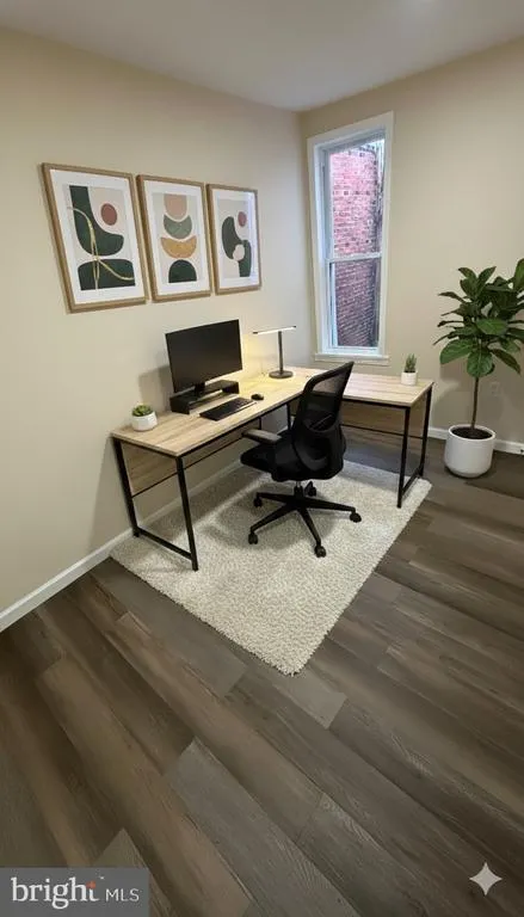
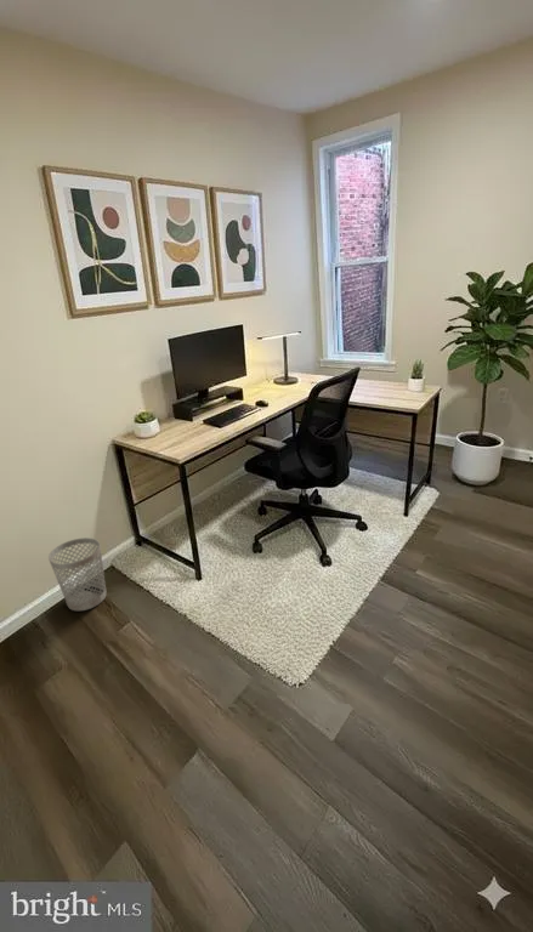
+ wastebasket (80, 574)
